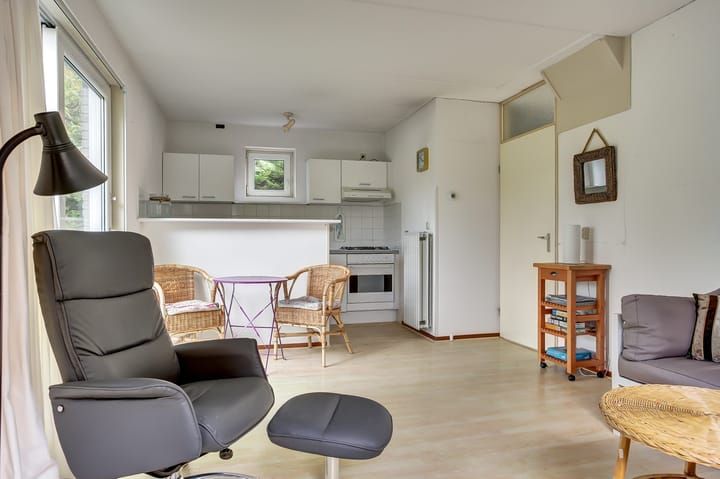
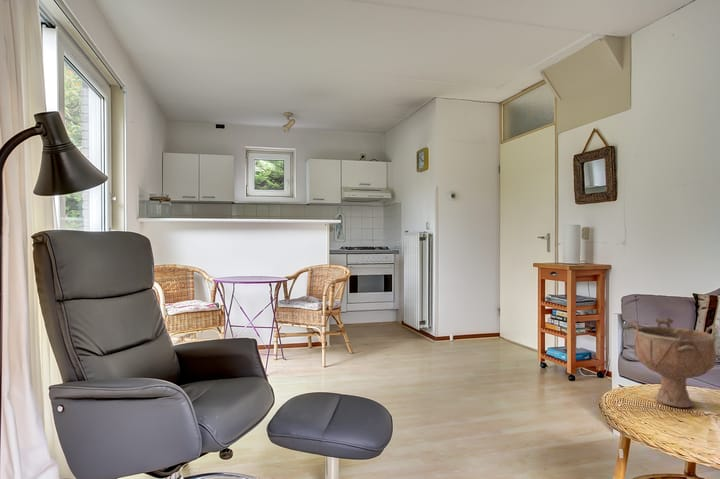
+ decorative bowl (674, 361)
